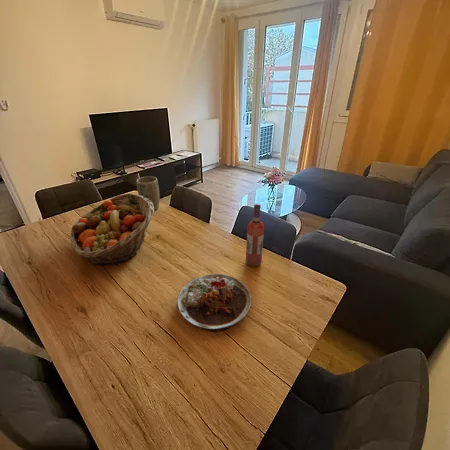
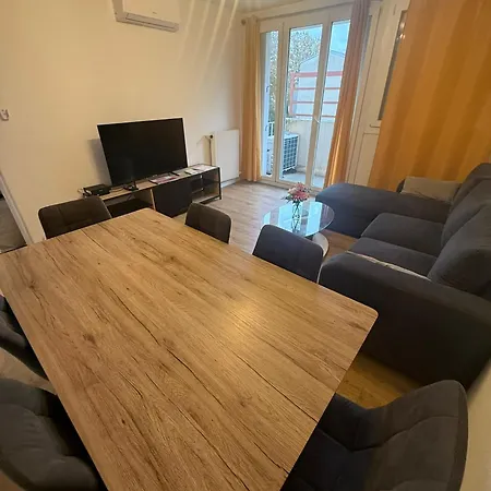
- fruit basket (114, 227)
- plant pot (149, 194)
- wine bottle (255, 235)
- plate (214, 297)
